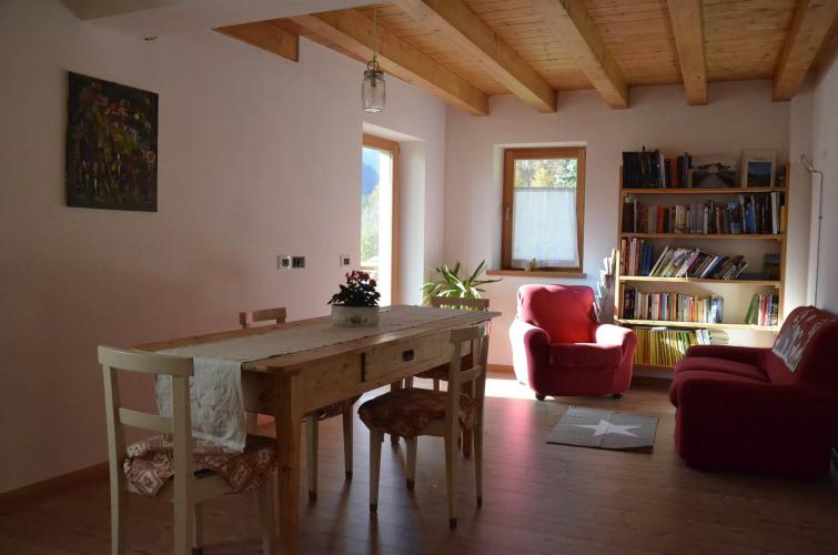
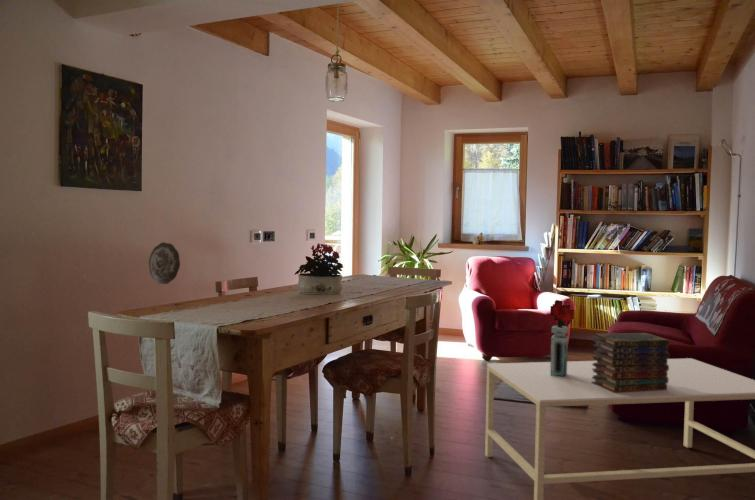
+ potted flower (561, 337)
+ decorative plate (163, 263)
+ book stack (629, 361)
+ coffee table (624, 403)
